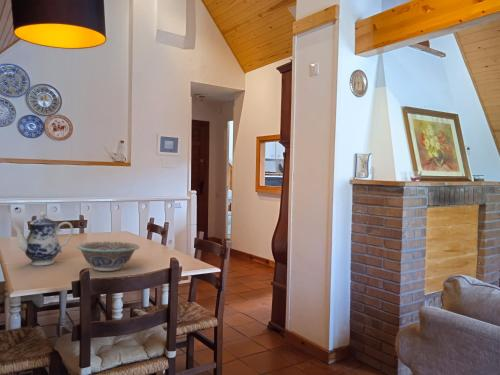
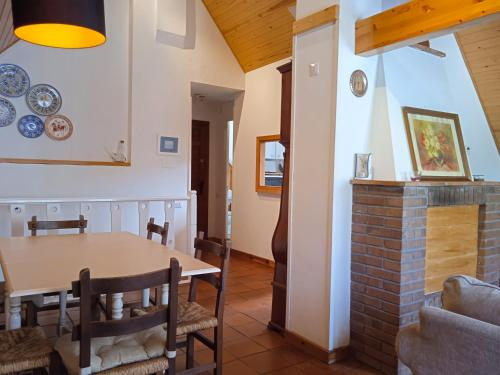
- teapot (42, 237)
- decorative bowl (108, 256)
